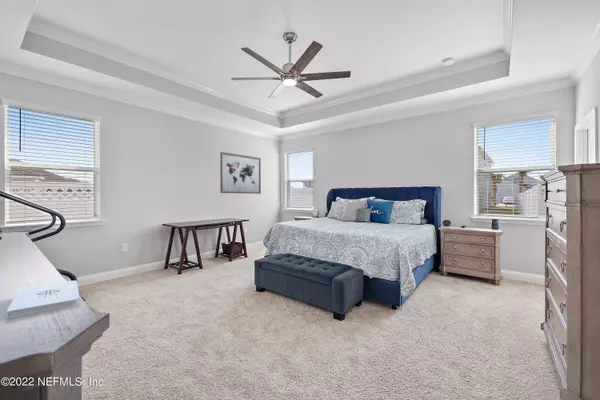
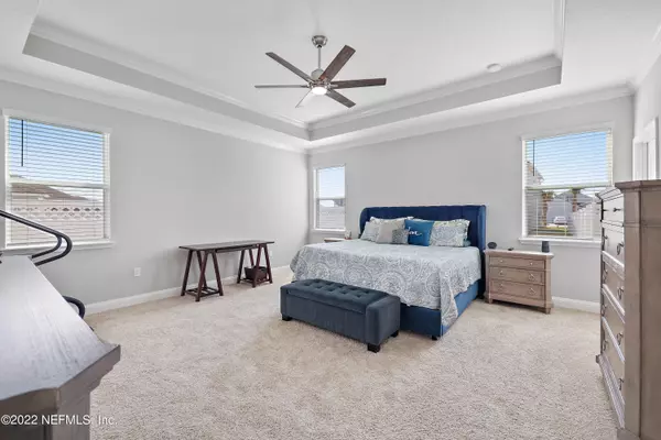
- notepad (47, 296)
- wall art (241, 174)
